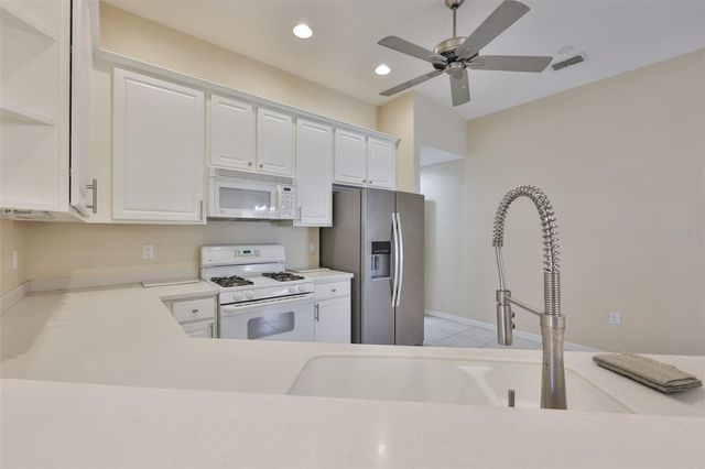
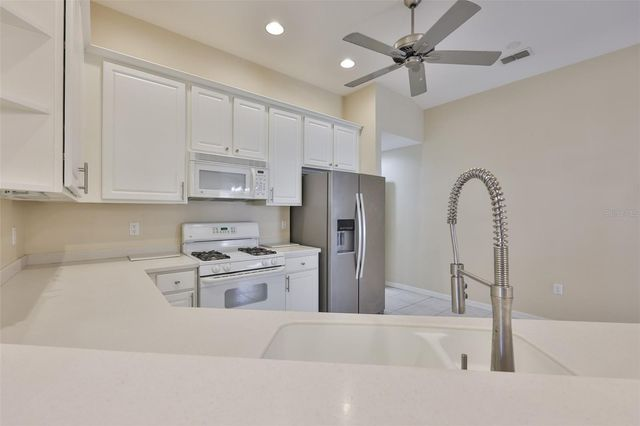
- washcloth (642, 368)
